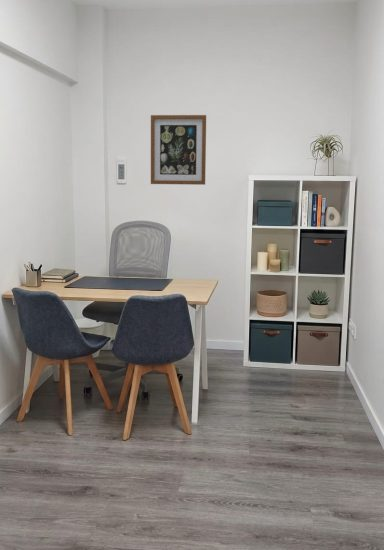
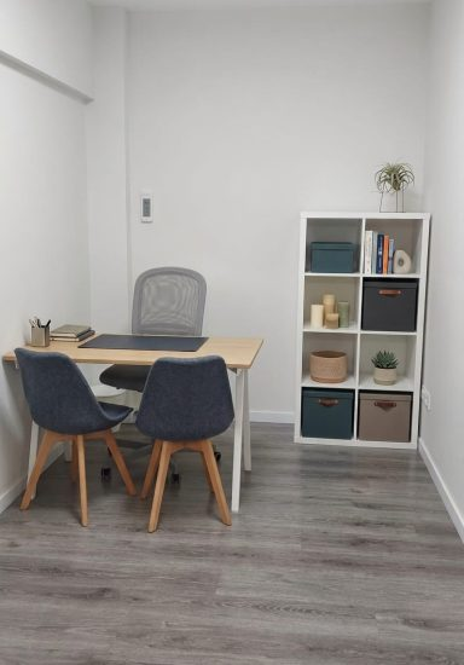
- wall art (178, 150)
